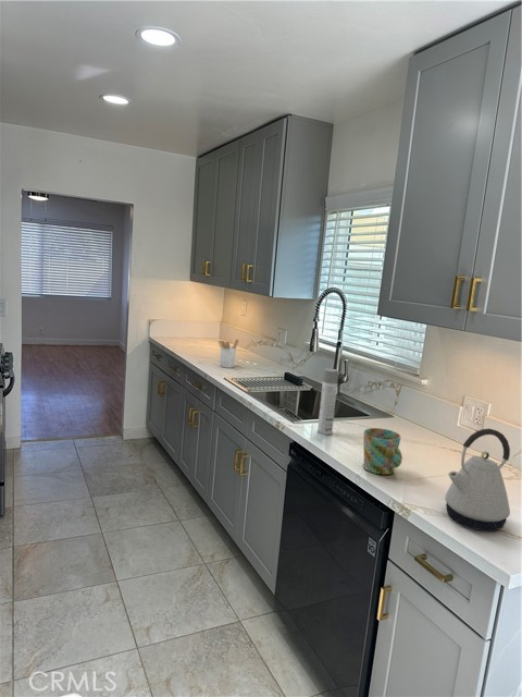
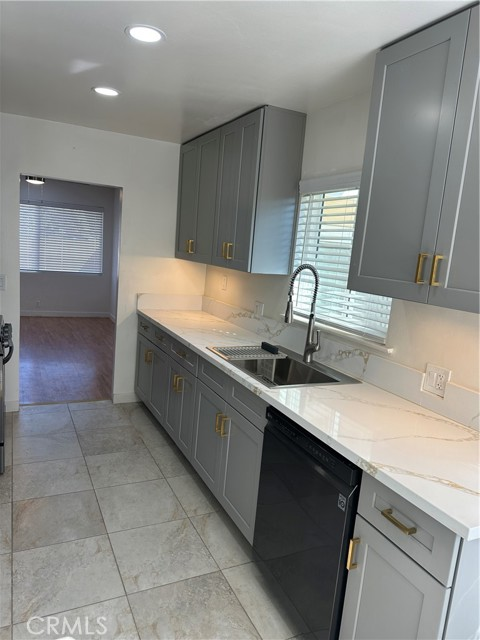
- spray bottle (327, 401)
- utensil holder (226, 353)
- mug (383, 452)
- kettle (480, 475)
